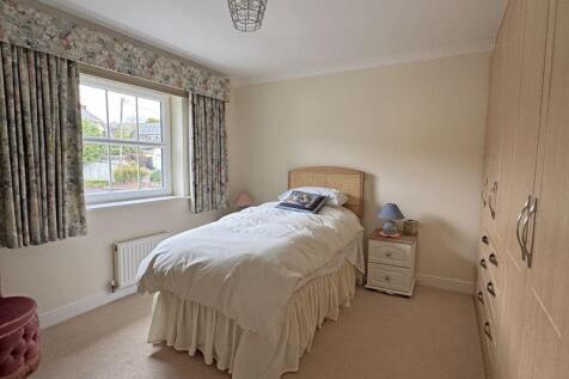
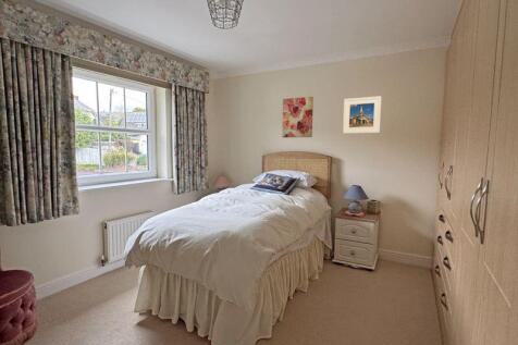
+ wall art (297, 118)
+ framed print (361, 115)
